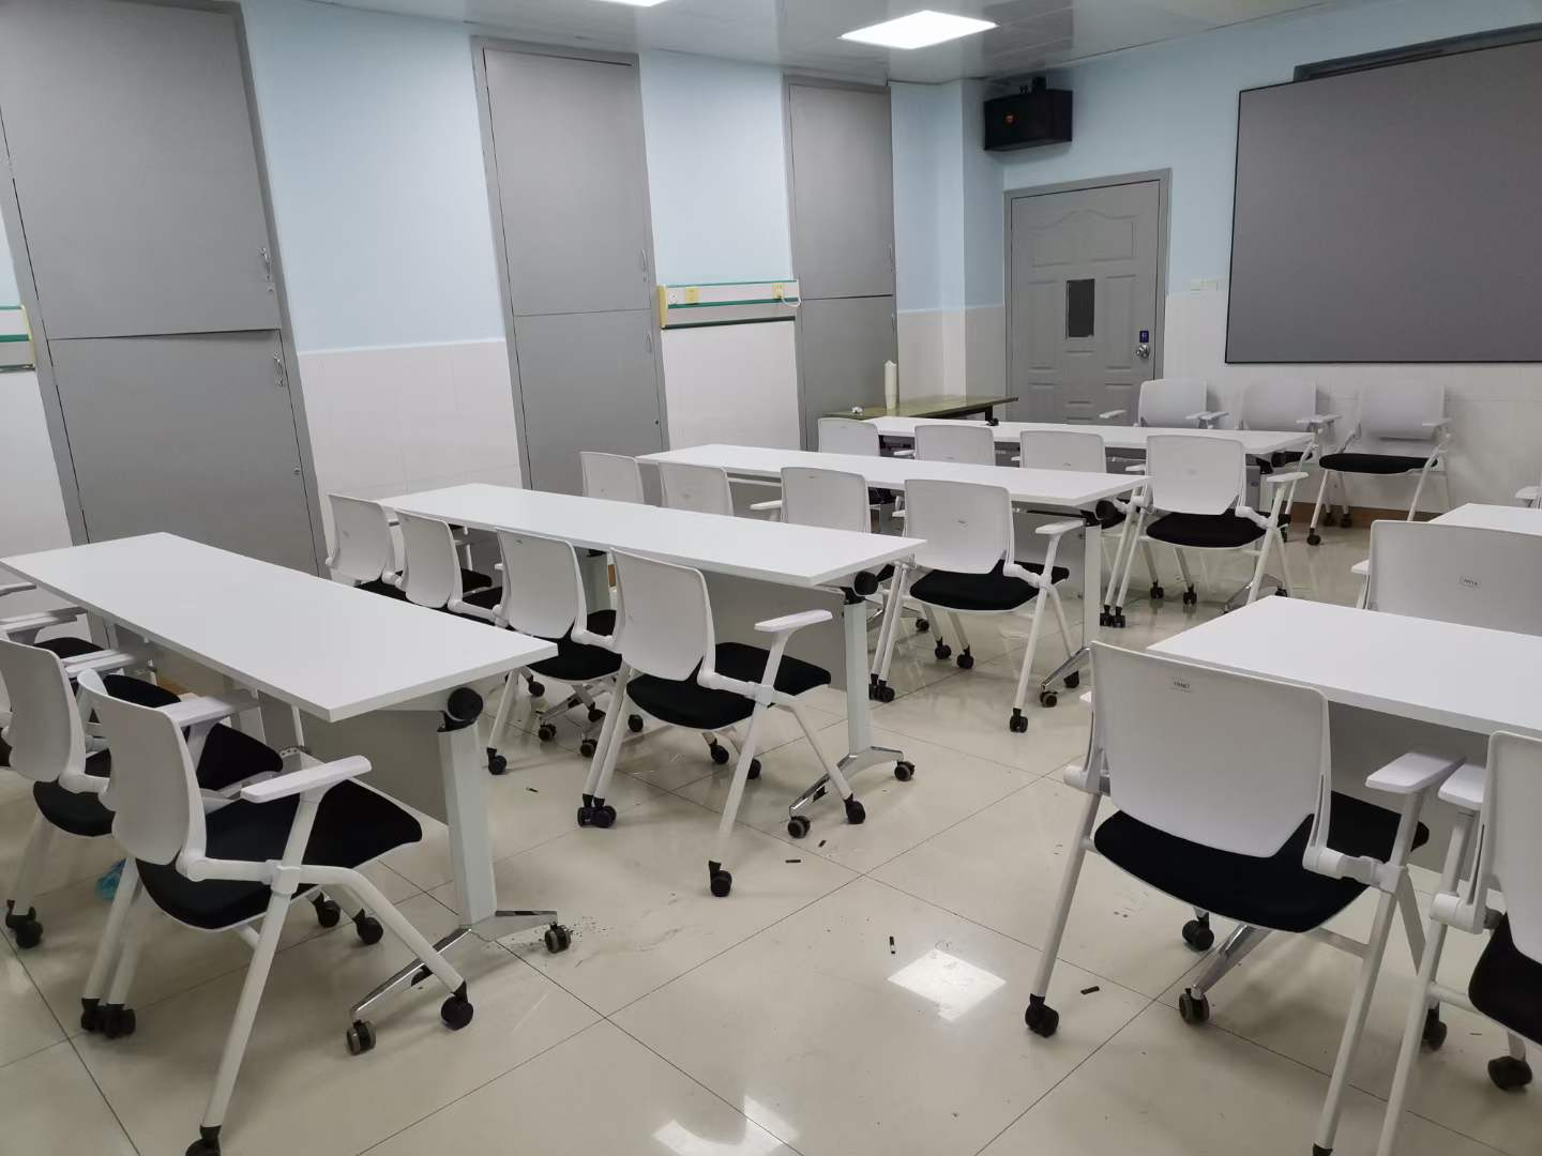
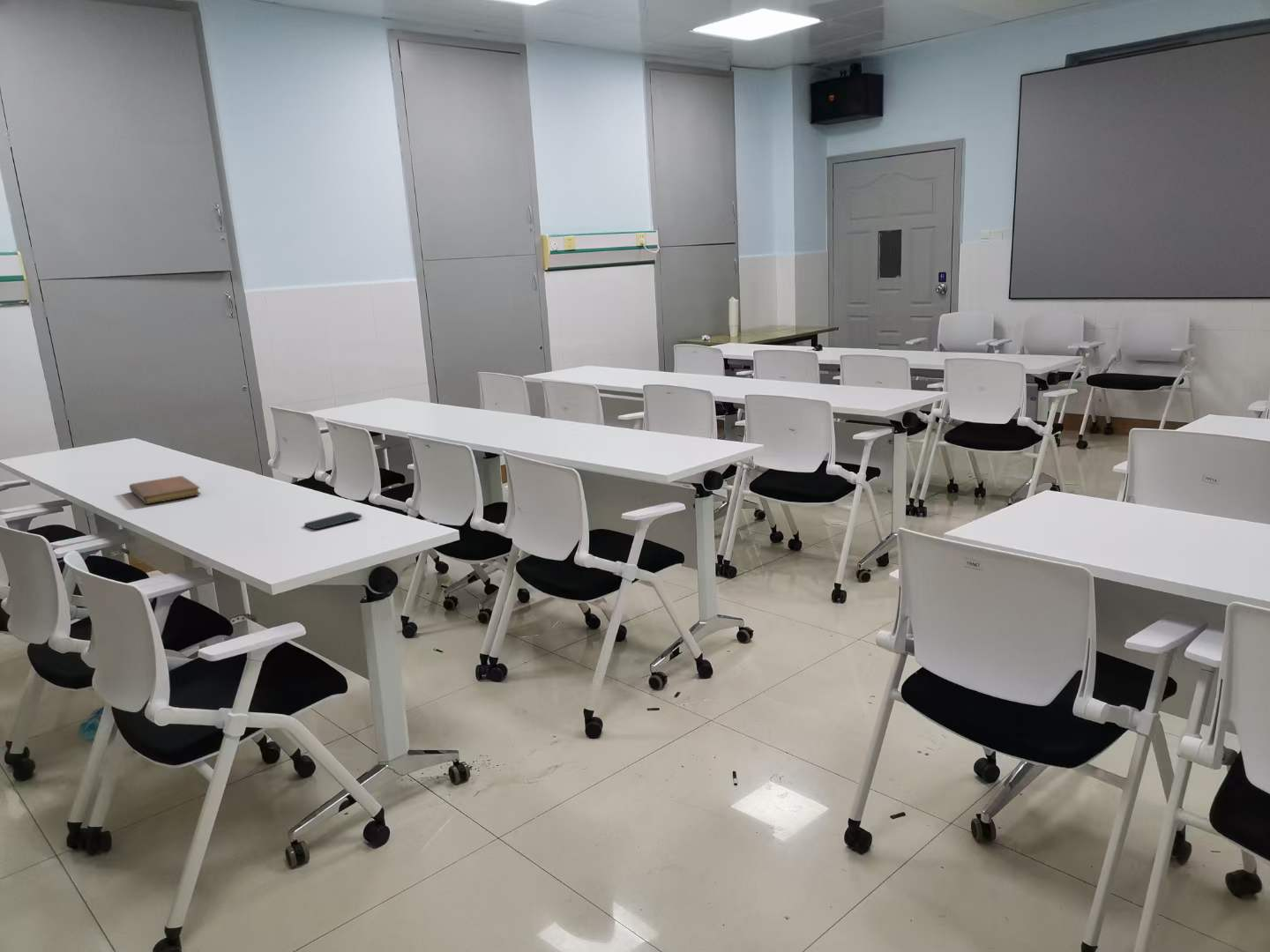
+ notebook (164, 489)
+ smartphone (333, 520)
